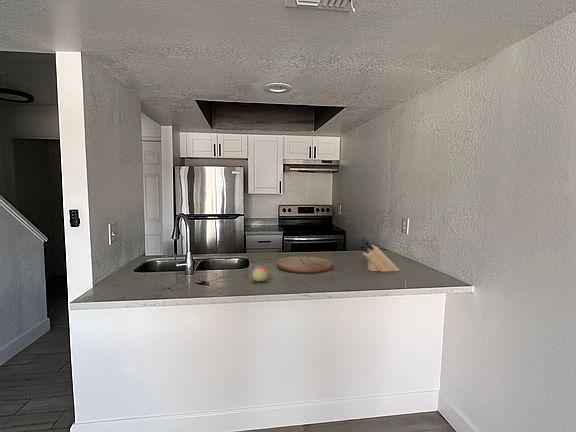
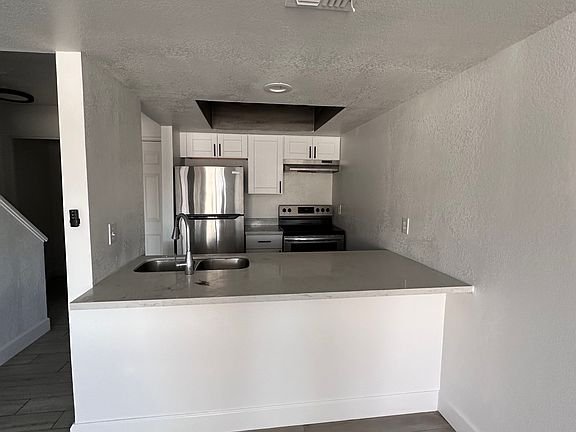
- fruit (260, 273)
- cutting board (304, 264)
- knife block (378, 253)
